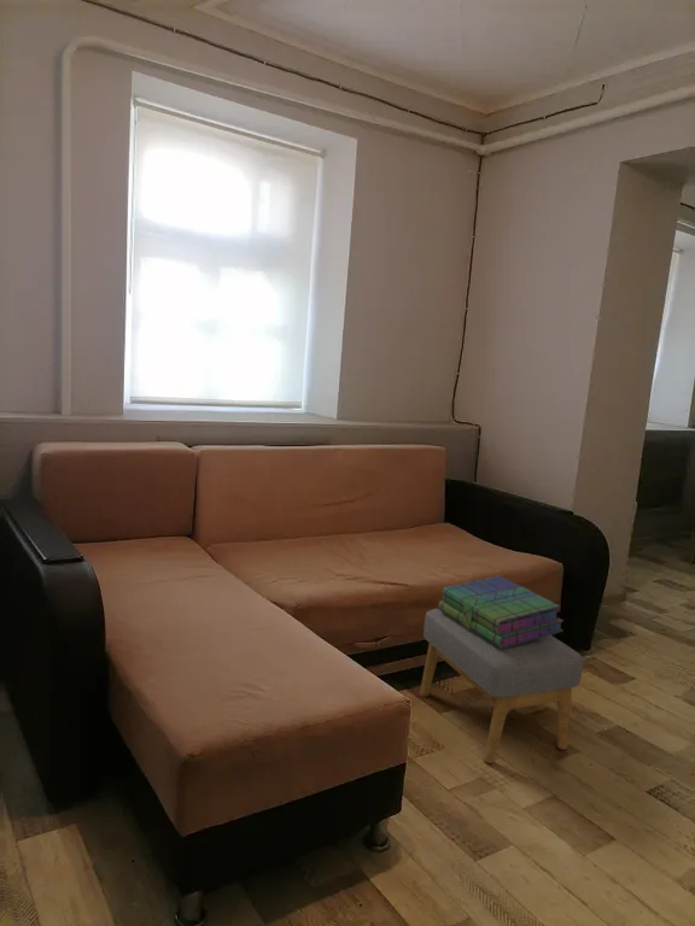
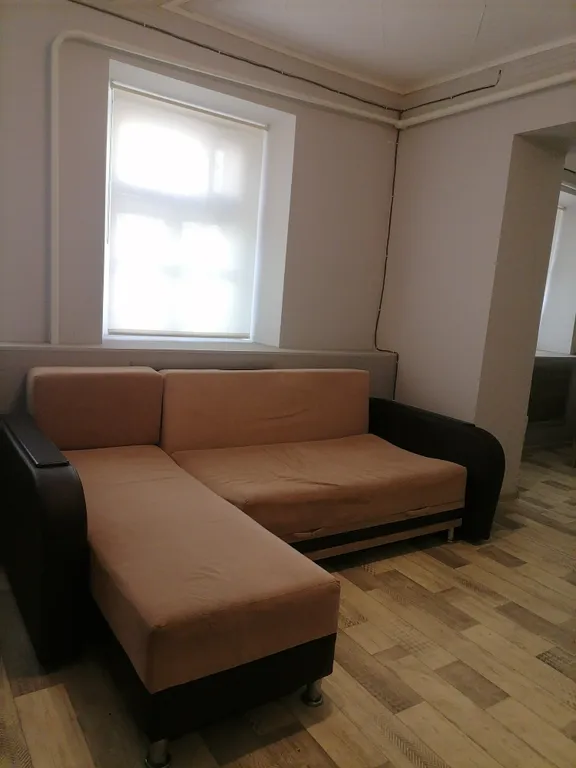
- footstool (495, 673)
- stack of books (500, 611)
